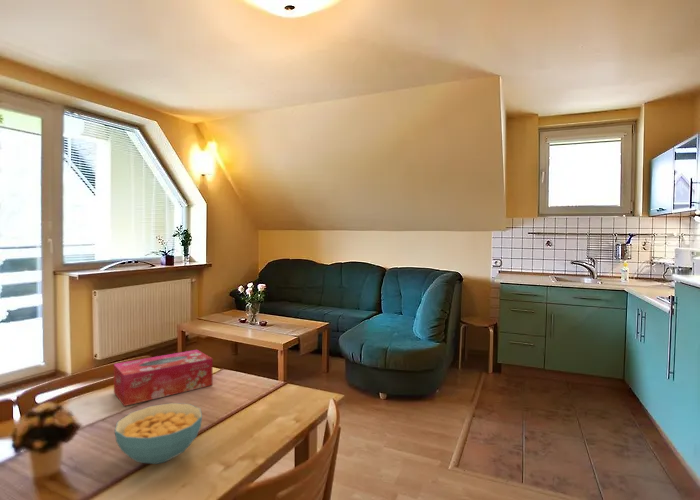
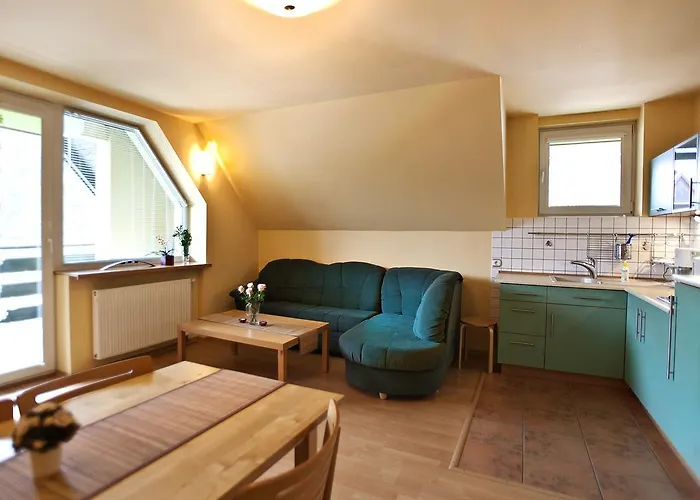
- cereal bowl (160, 438)
- tissue box (164, 374)
